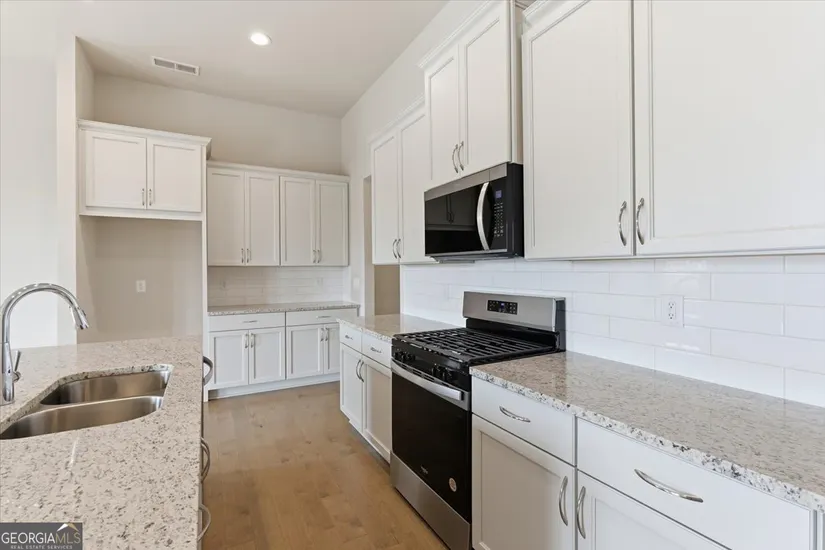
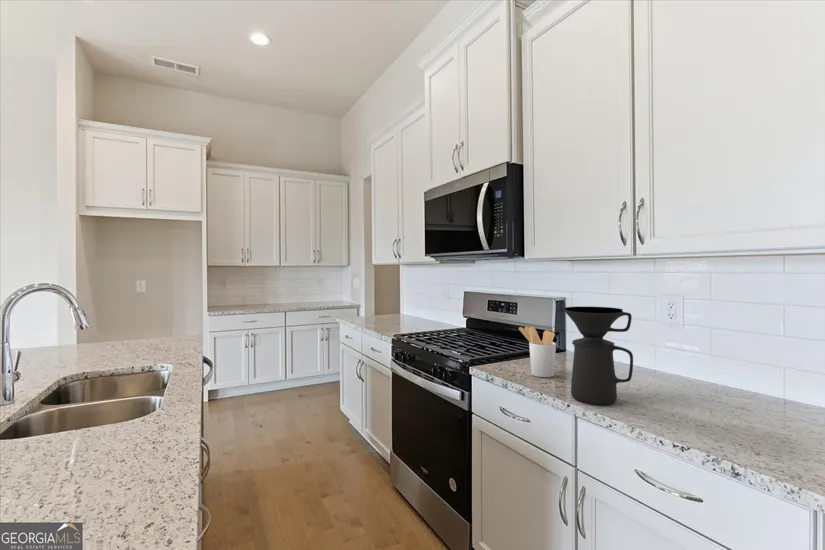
+ coffee maker (593, 353)
+ utensil holder (537, 349)
